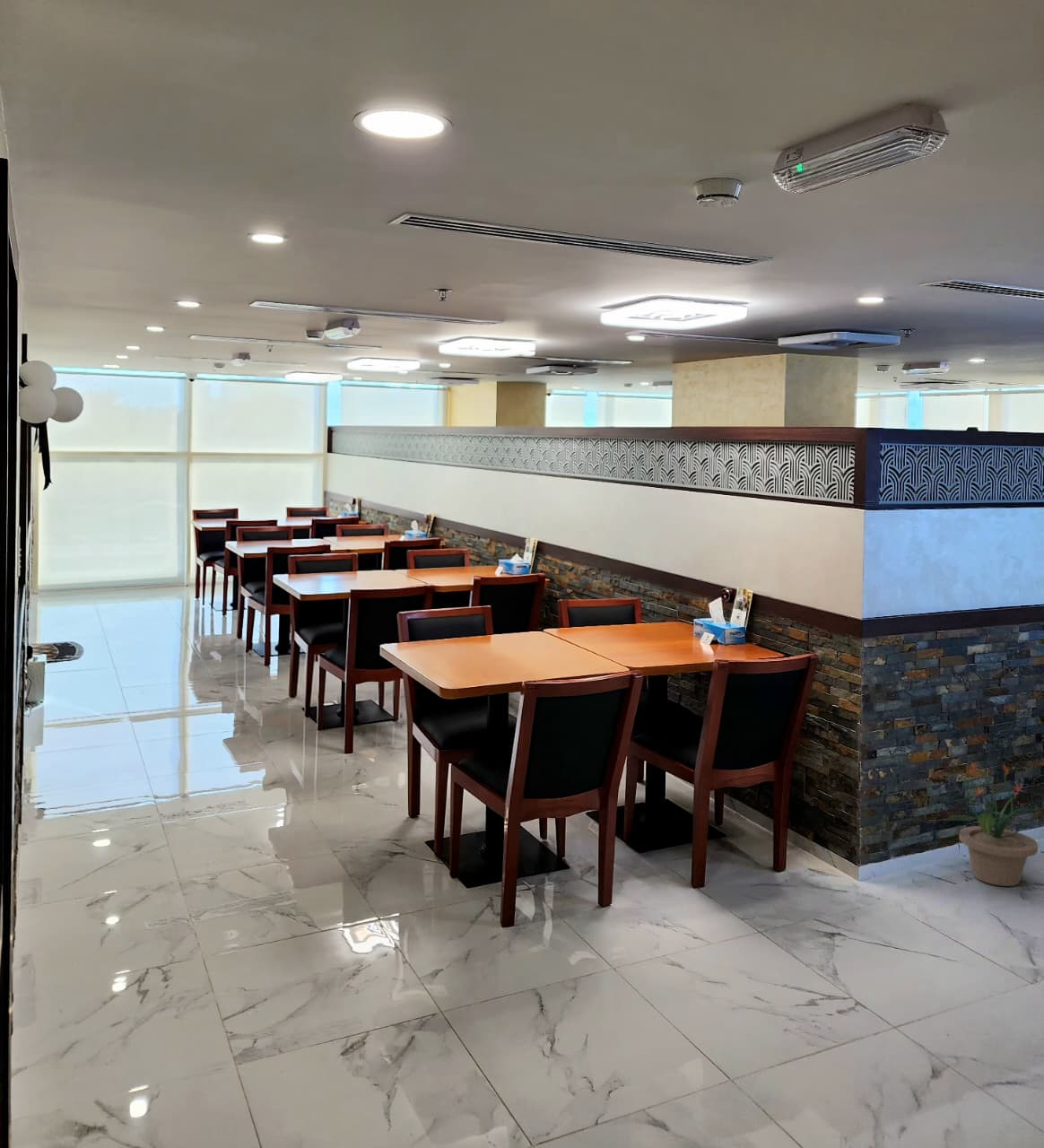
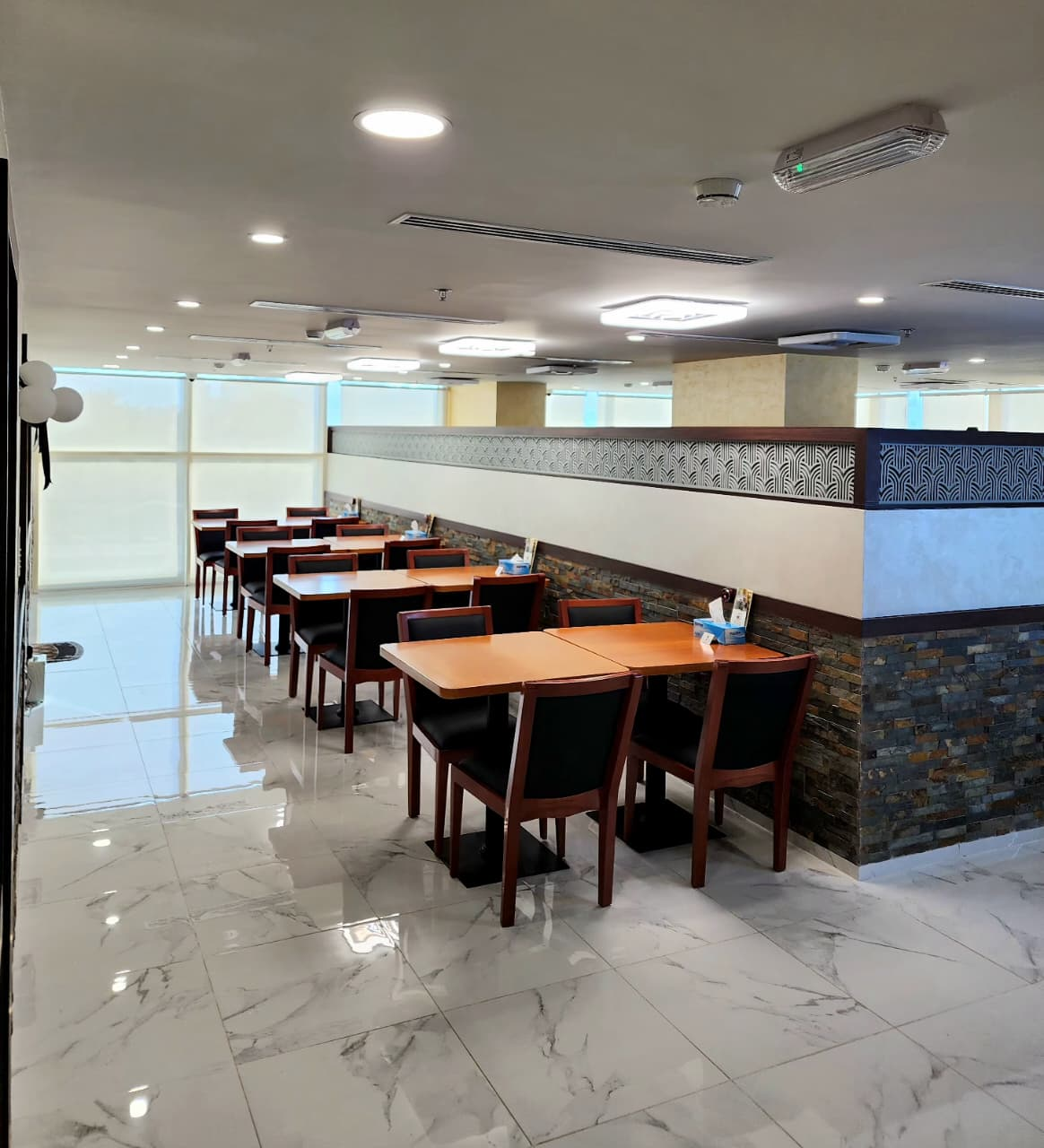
- potted plant (992, 822)
